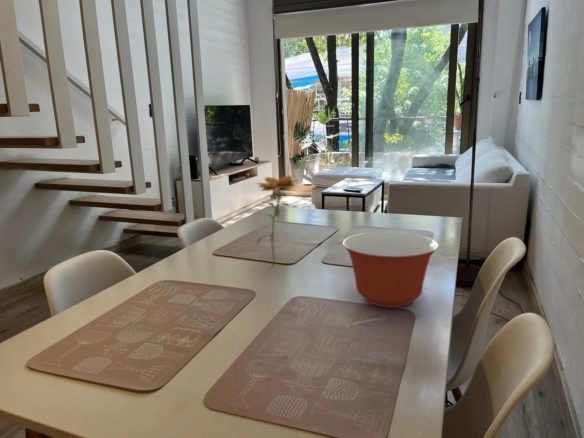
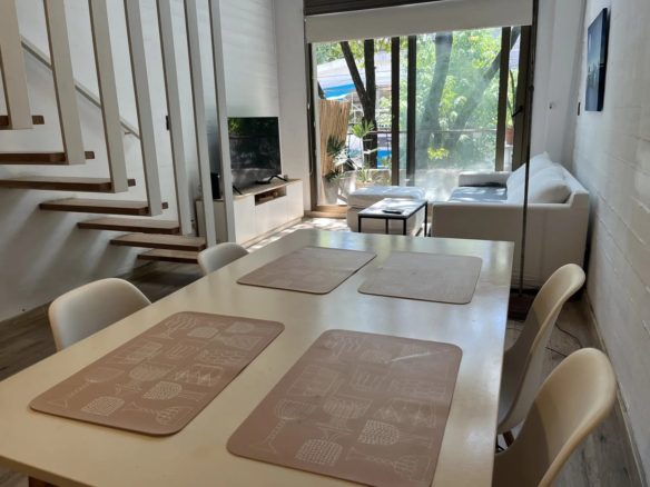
- flower (273, 222)
- mixing bowl (388, 270)
